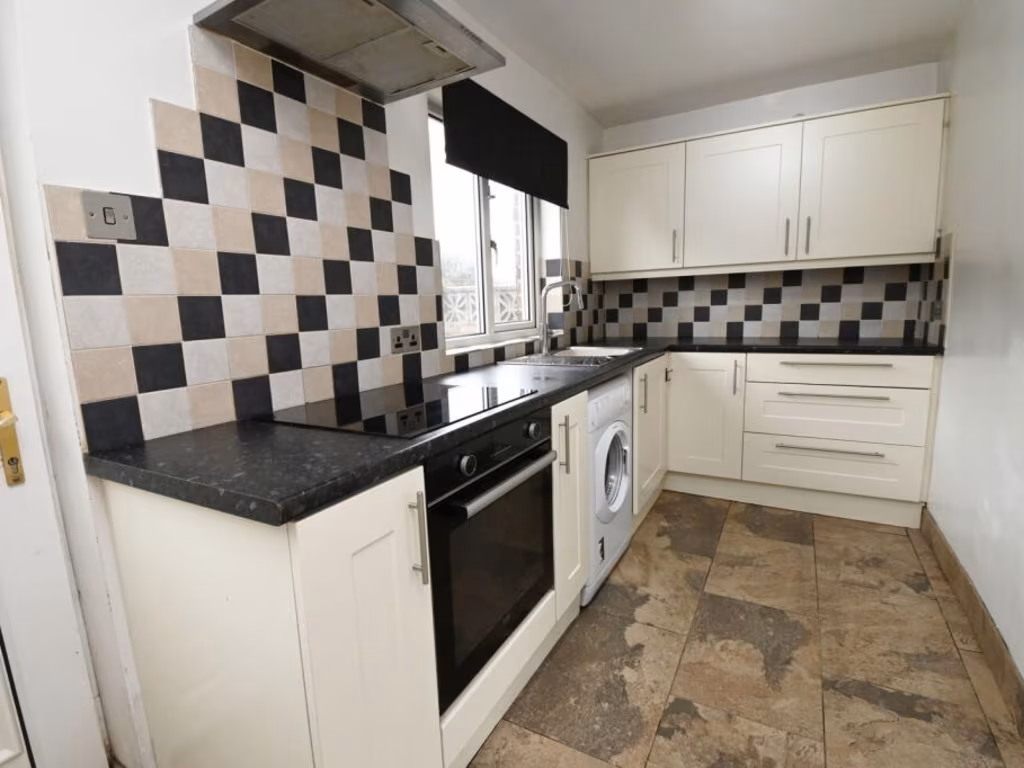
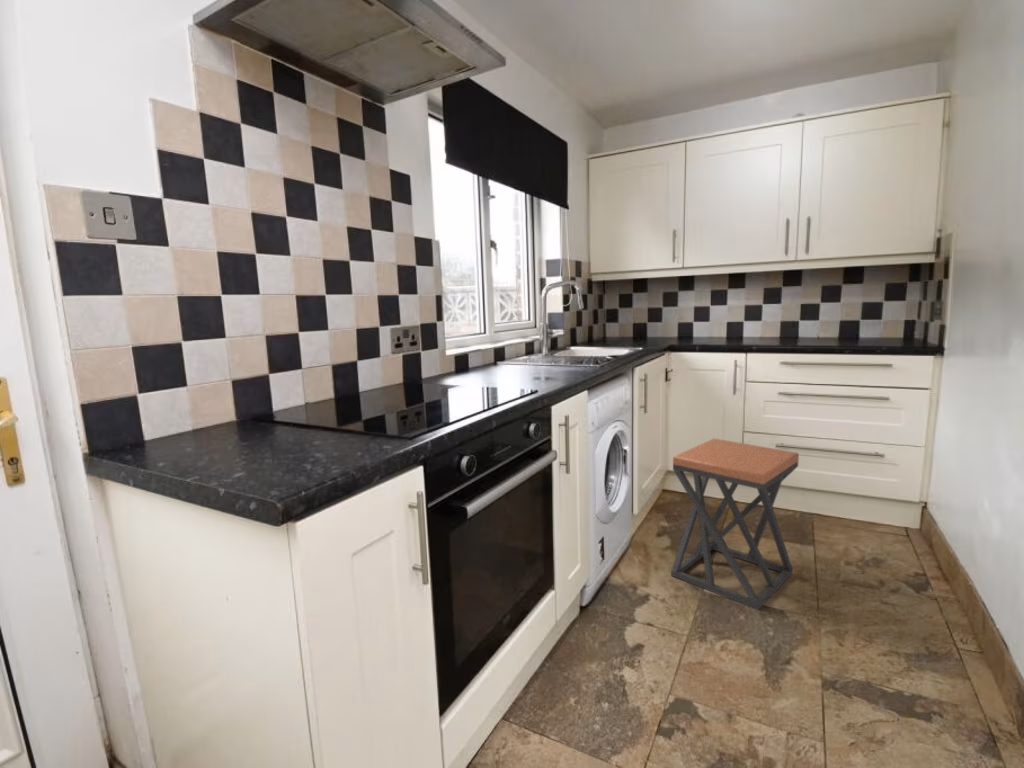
+ stool (733, 515)
